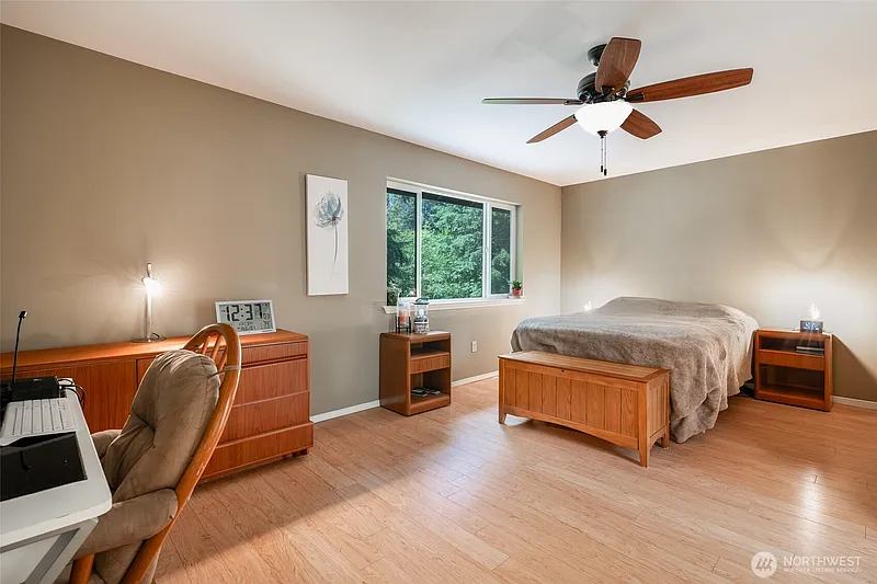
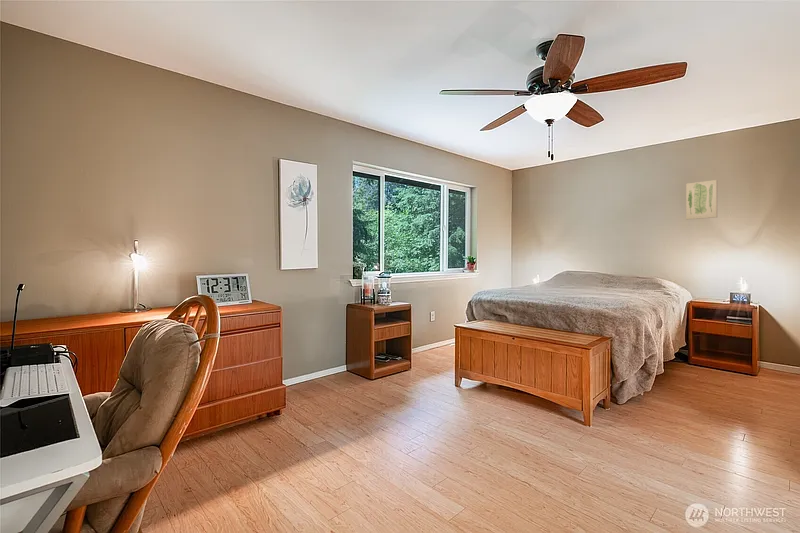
+ wall art (701, 200)
